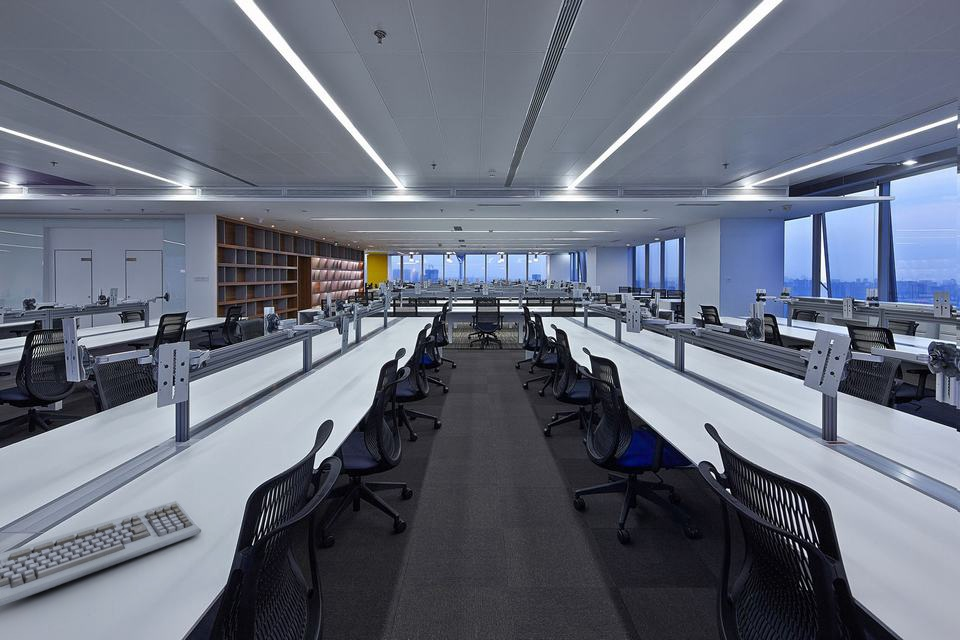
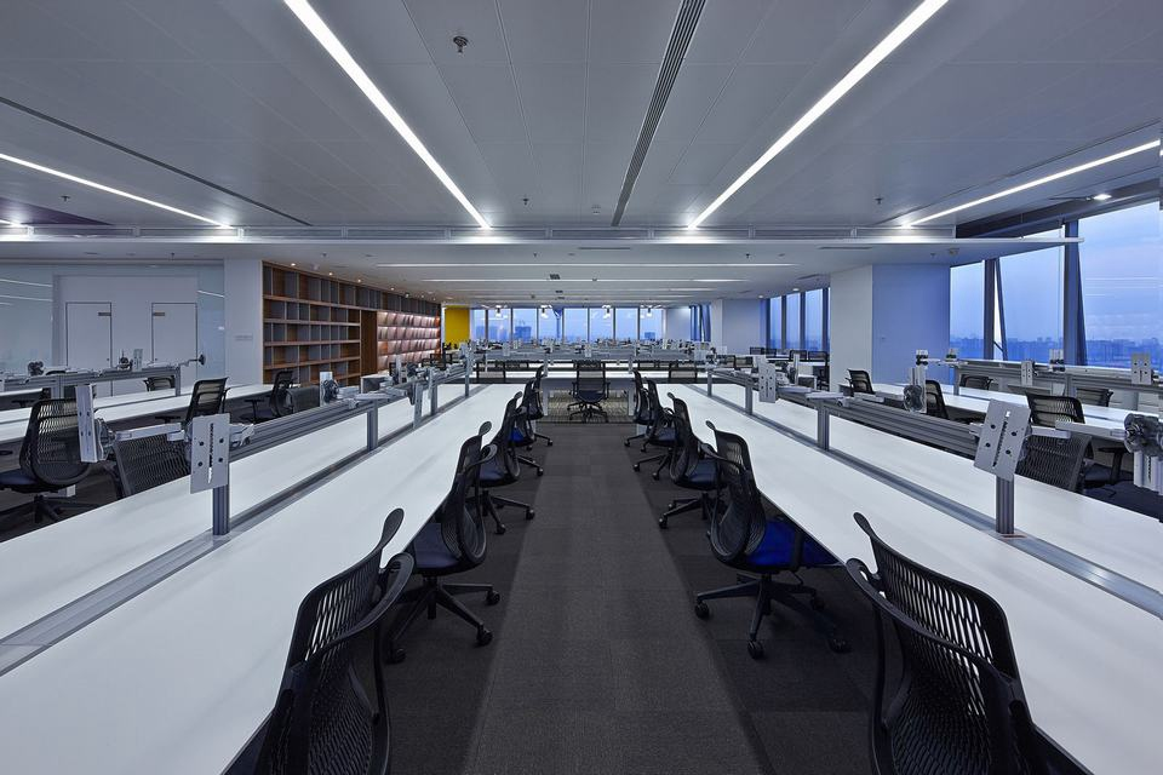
- keyboard (94, 546)
